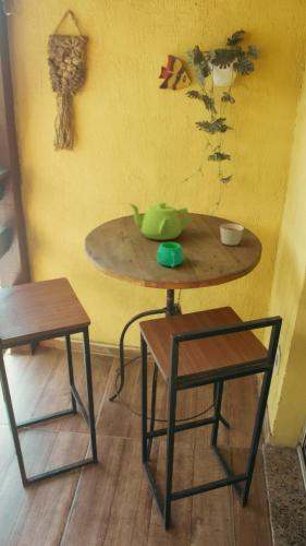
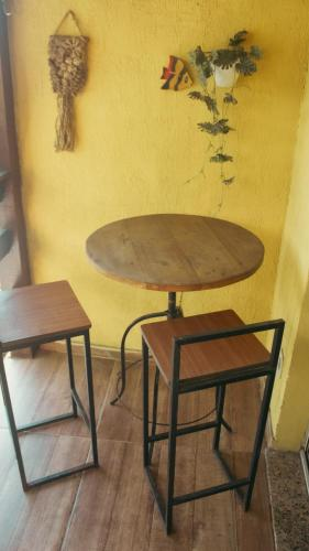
- candle (231, 235)
- teapot (159, 219)
- mug (170, 256)
